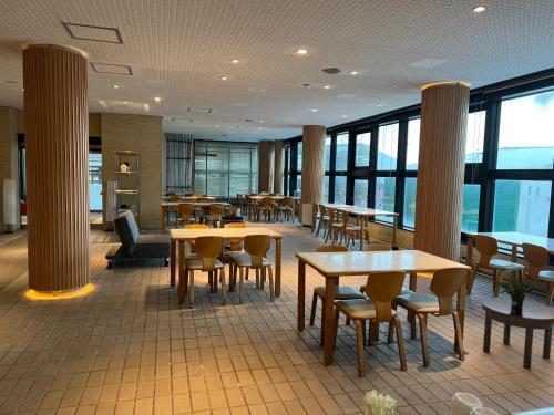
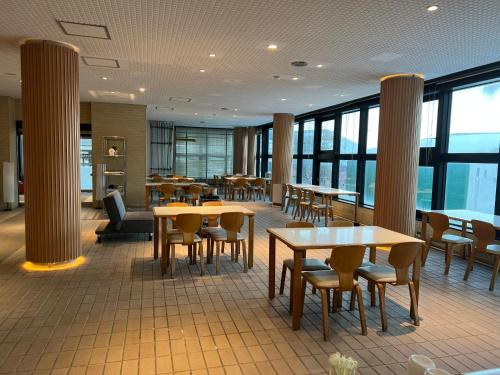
- side table (517, 326)
- potted plant (512, 288)
